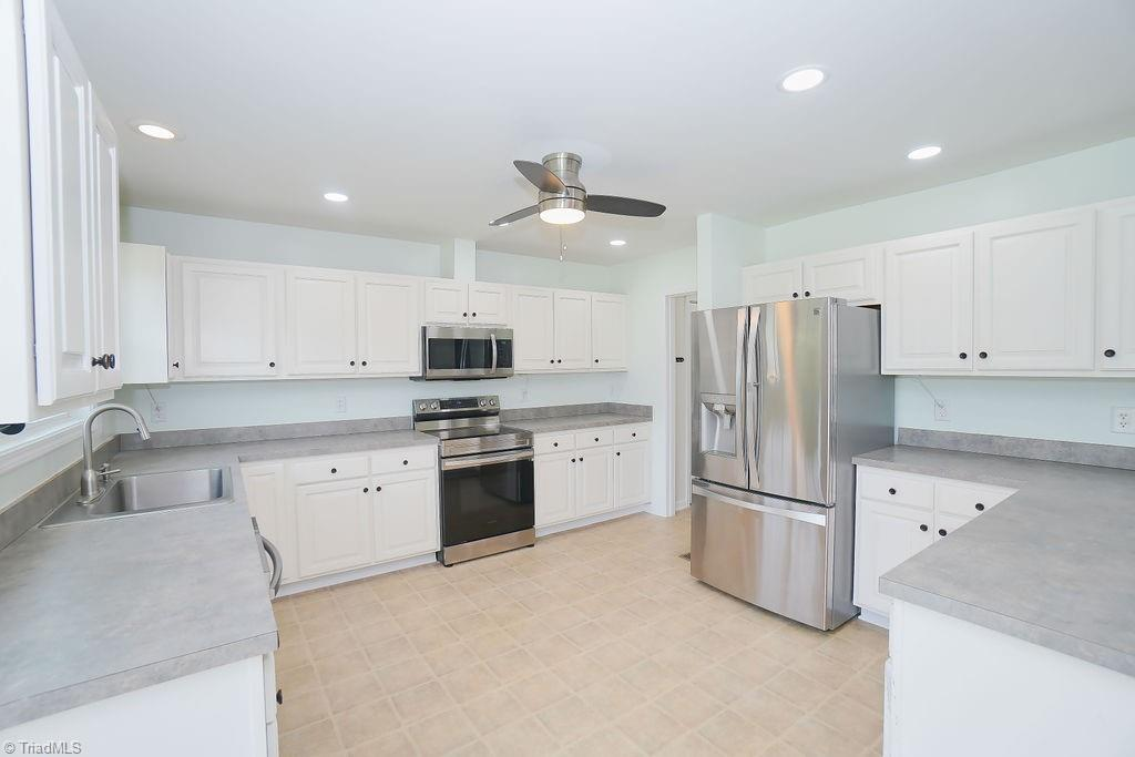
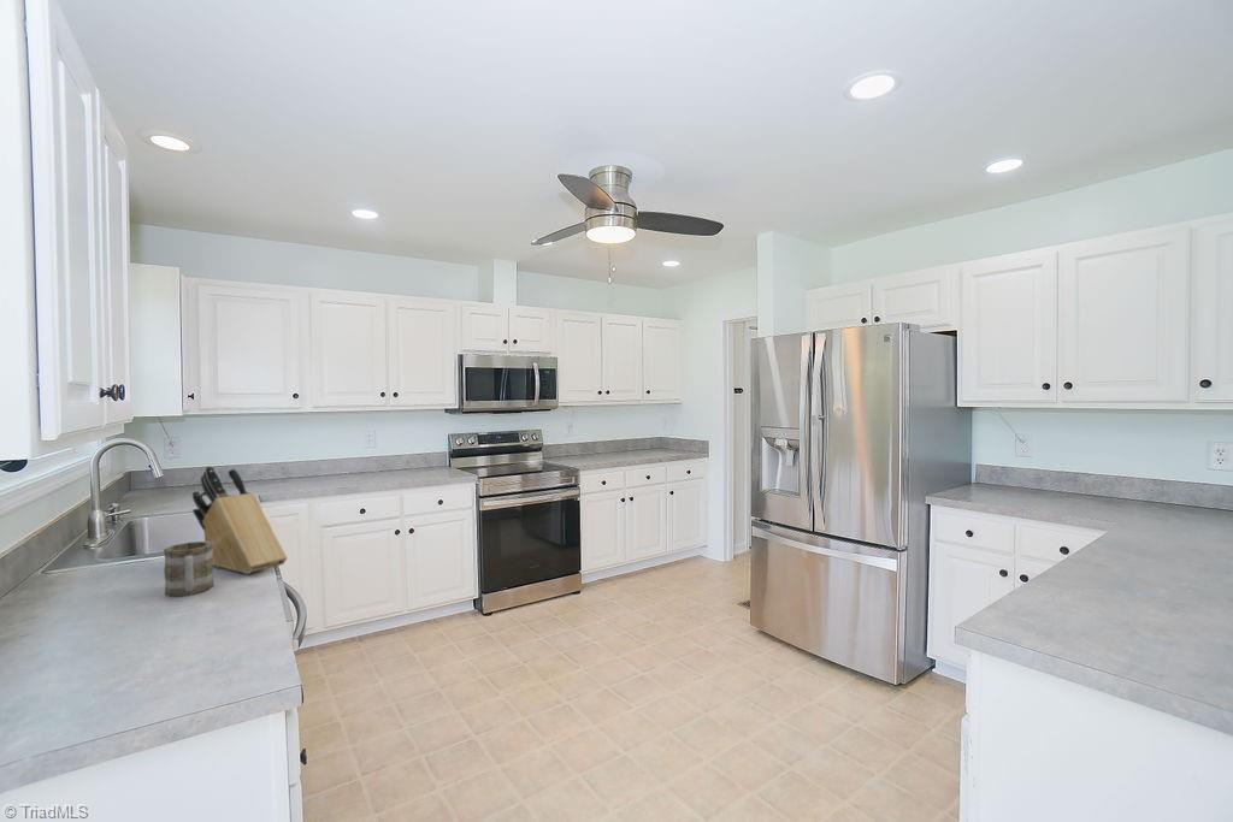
+ mug (189, 569)
+ knife block (236, 515)
